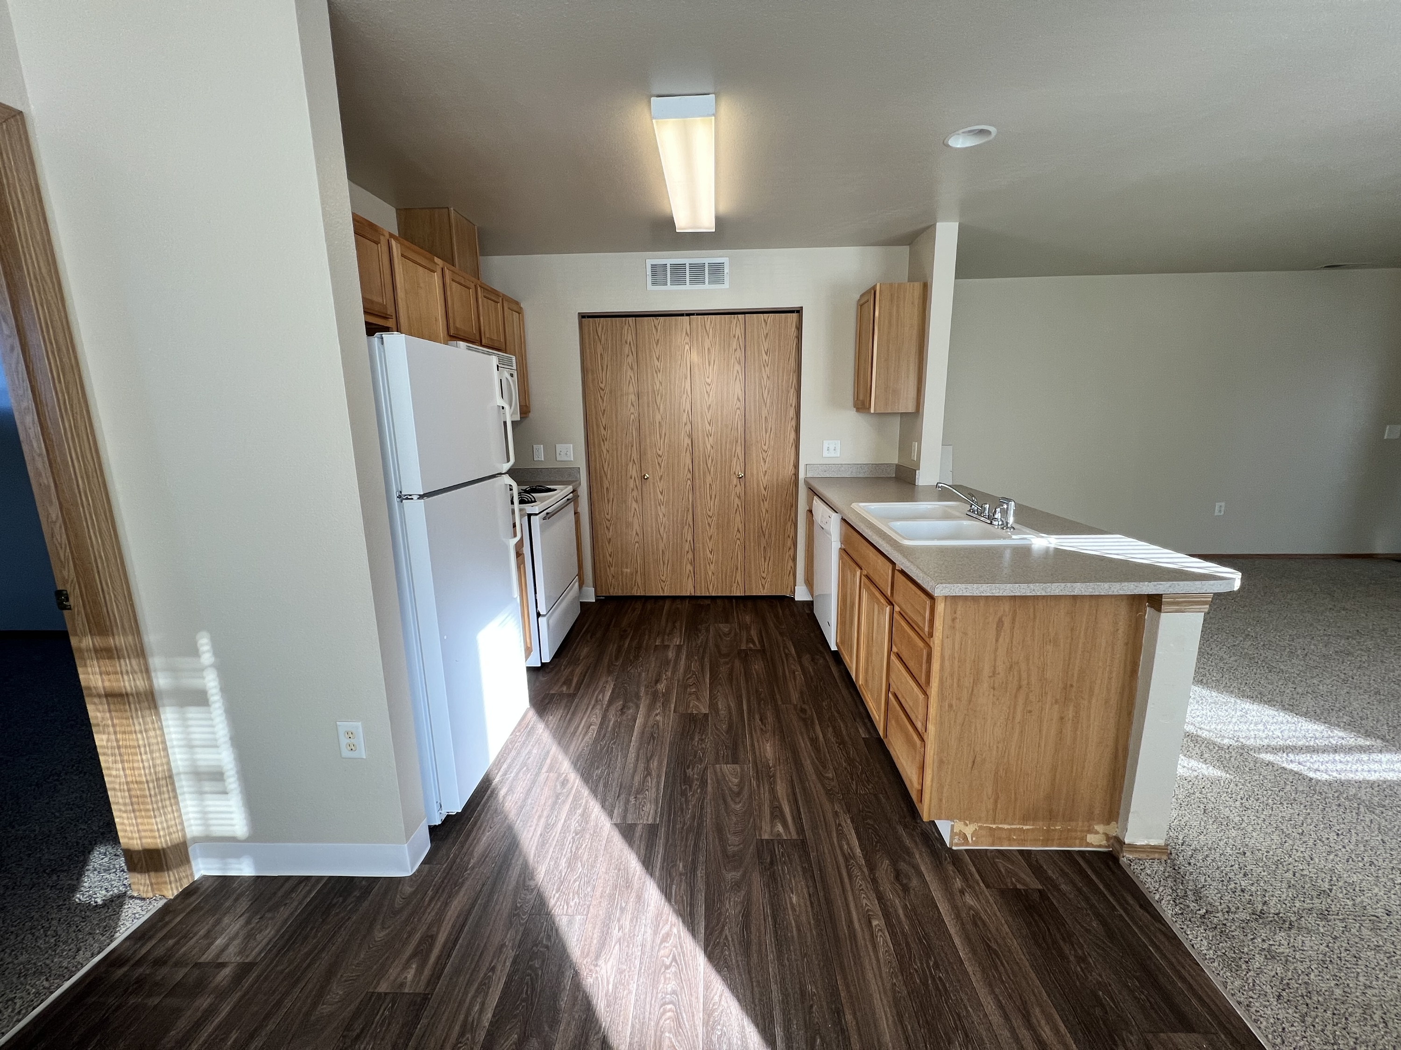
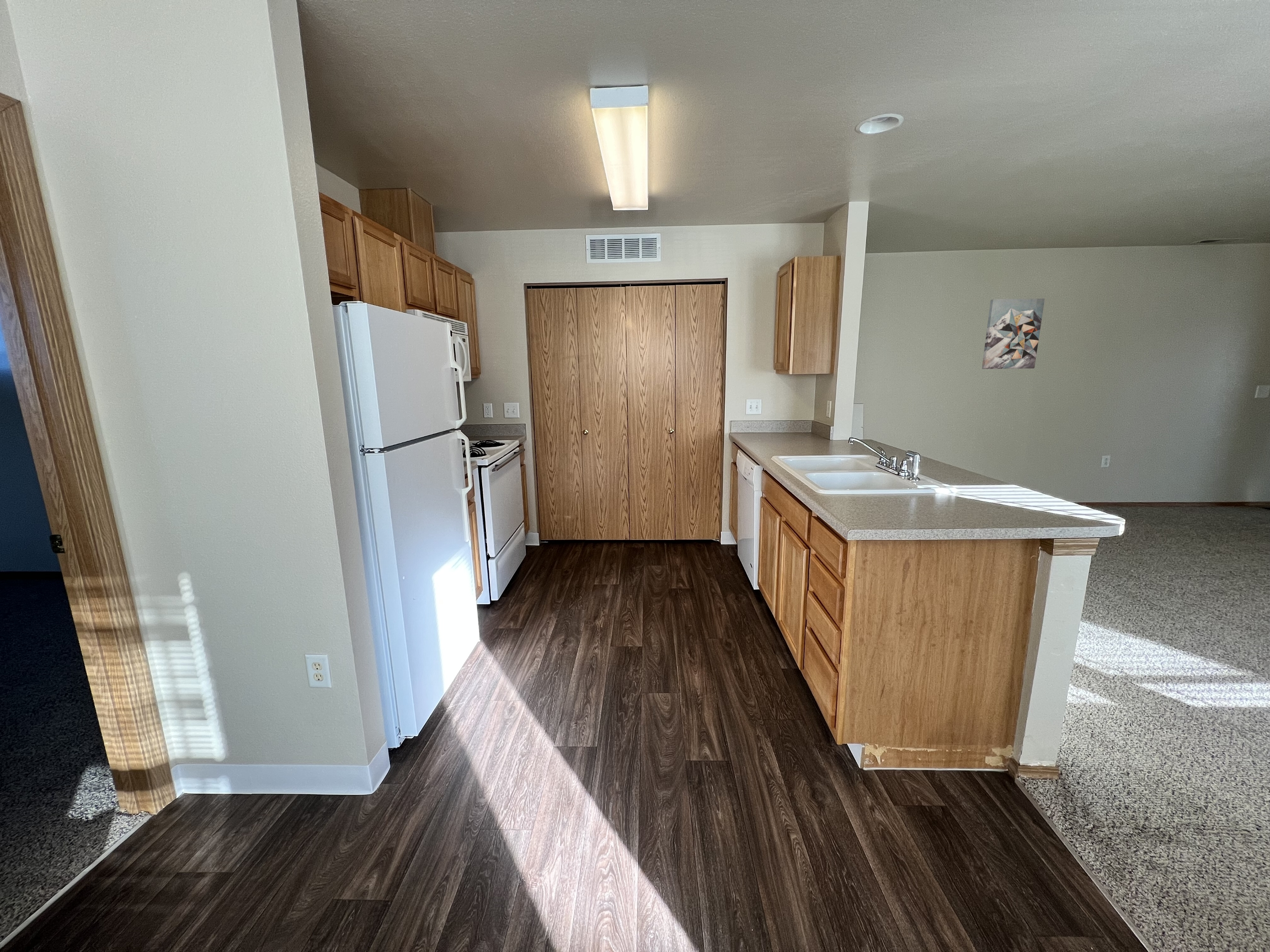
+ wall art (1013, 334)
